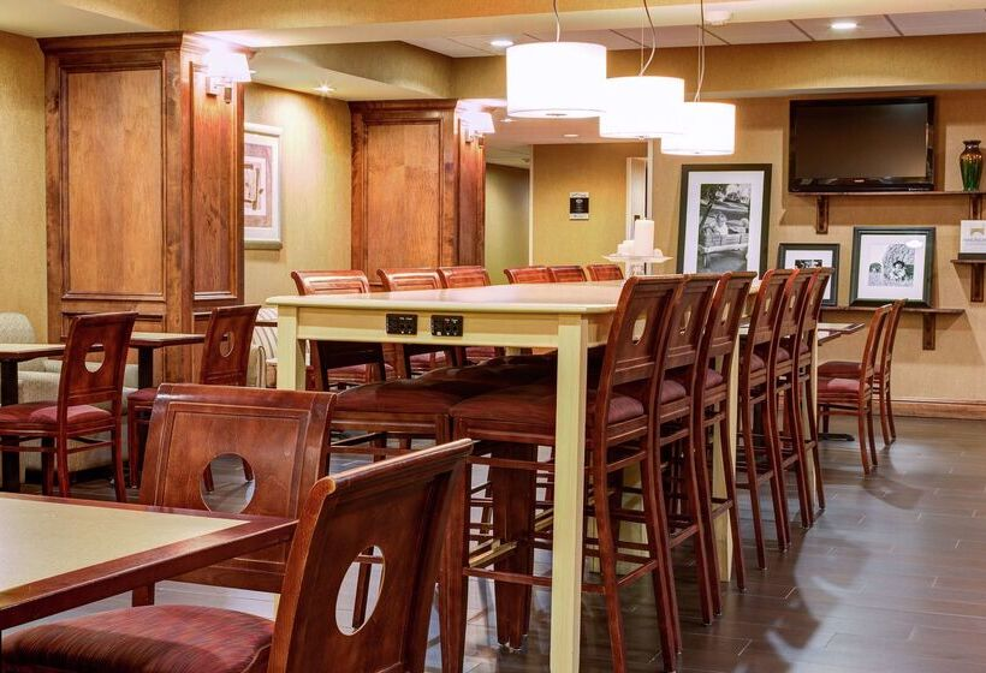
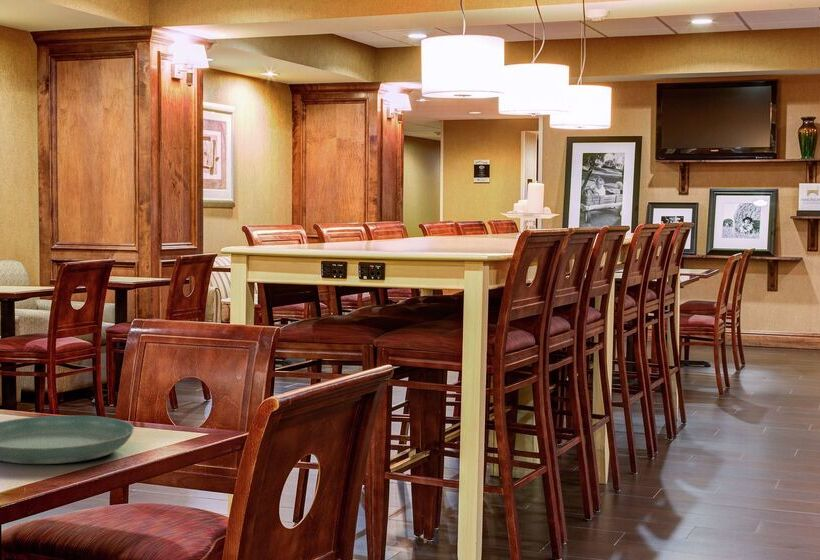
+ saucer (54, 440)
